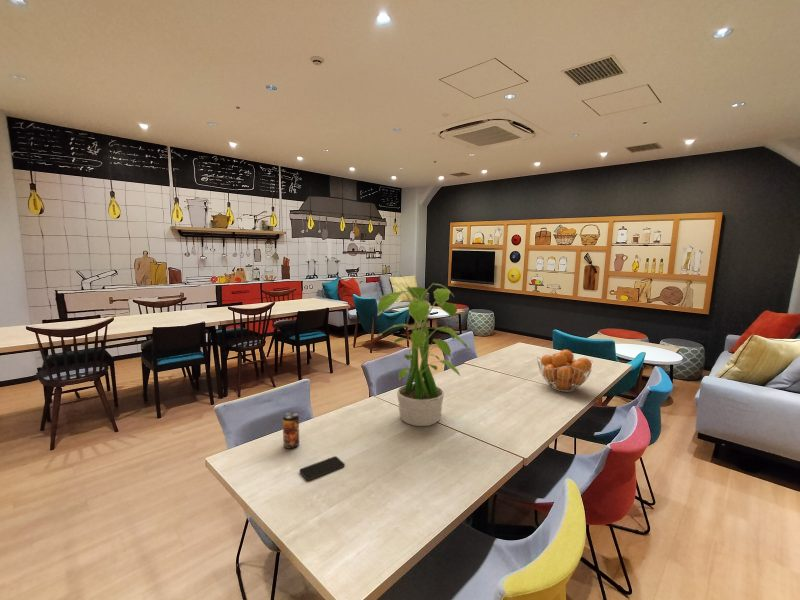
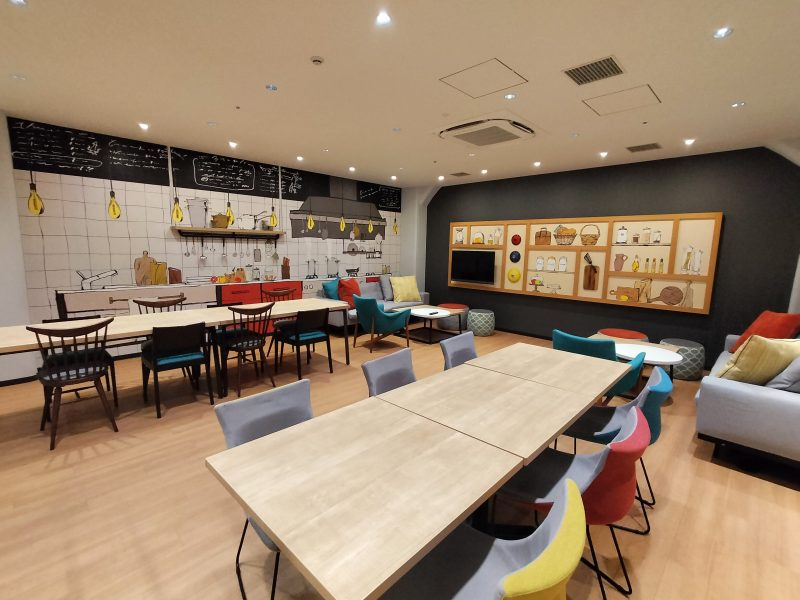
- potted plant (417, 354)
- beverage can (291, 430)
- smartphone (322, 467)
- fruit basket (563, 370)
